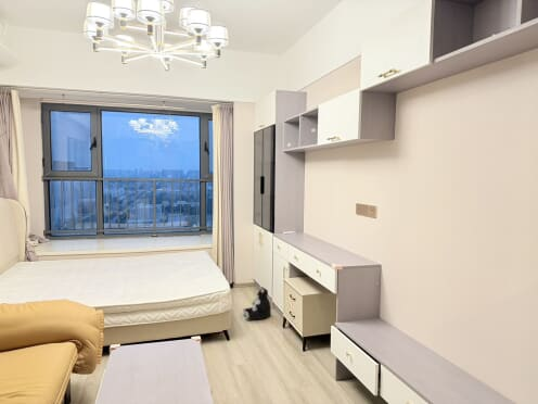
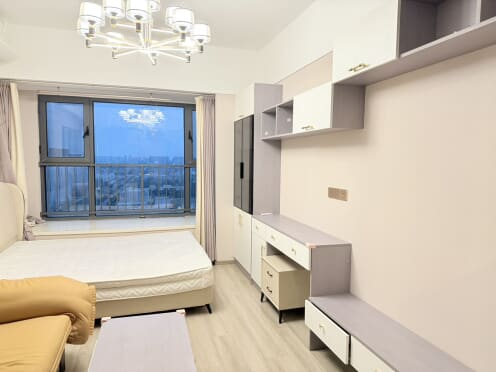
- plush toy (257, 302)
